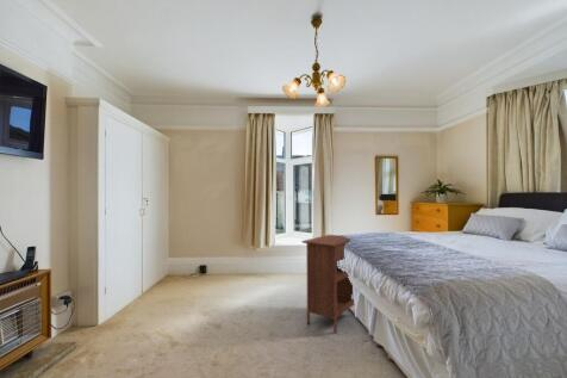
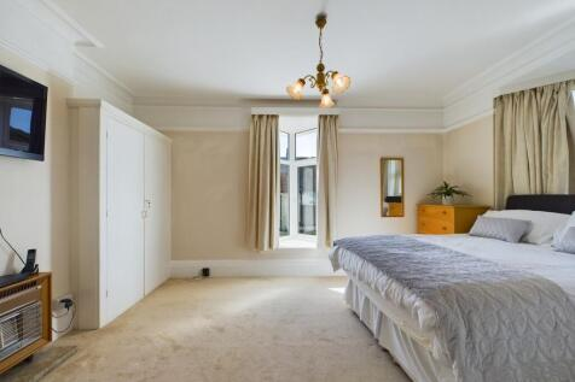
- nightstand (331, 278)
